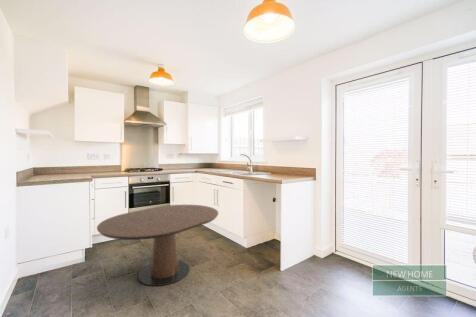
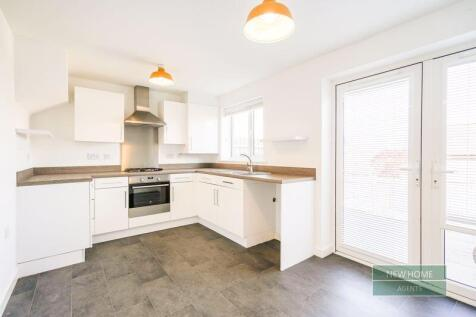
- dining table (160, 242)
